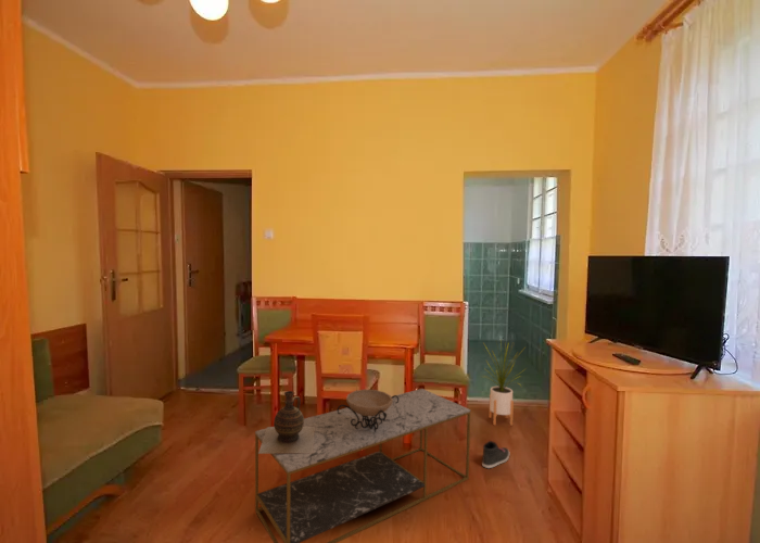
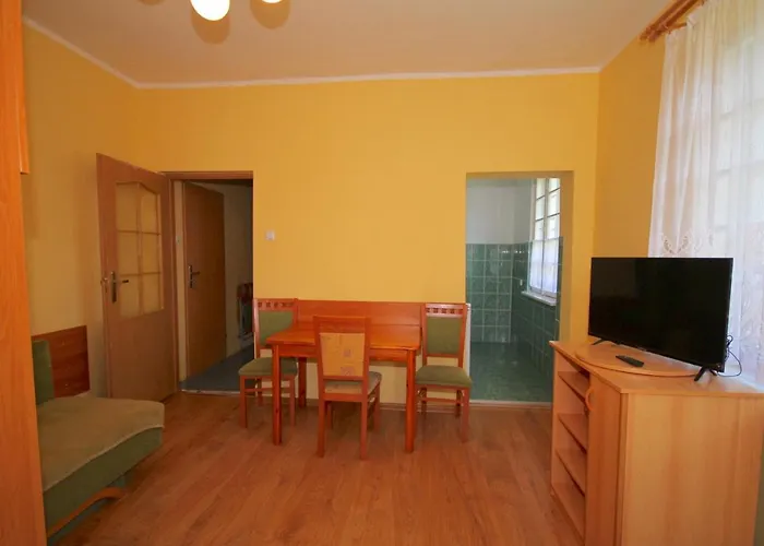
- decorative bowl (368, 412)
- ceramic jug (288, 416)
- sneaker (496, 450)
- coffee table (370, 456)
- house plant (501, 379)
